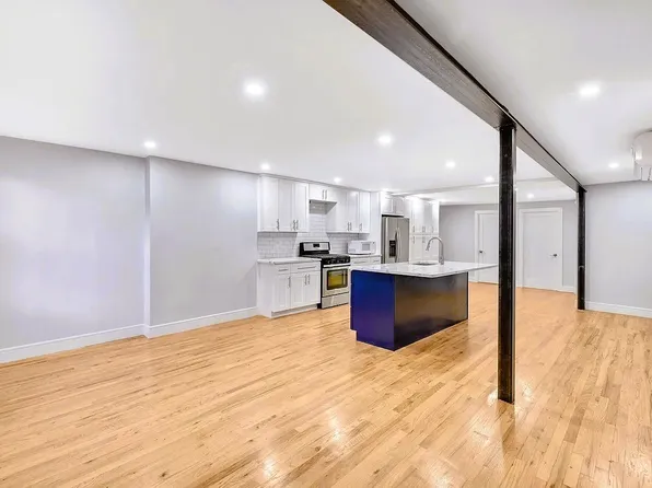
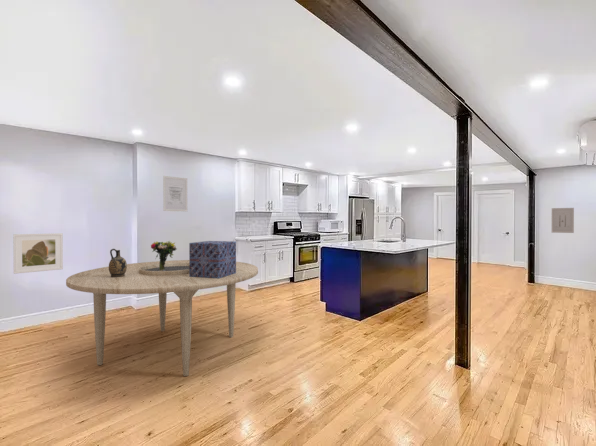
+ decorative box (213, 257)
+ bouquet (163, 256)
+ wall art (562, 220)
+ ceramic jug (117, 261)
+ wall art (175, 194)
+ dining table (165, 307)
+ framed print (39, 252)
